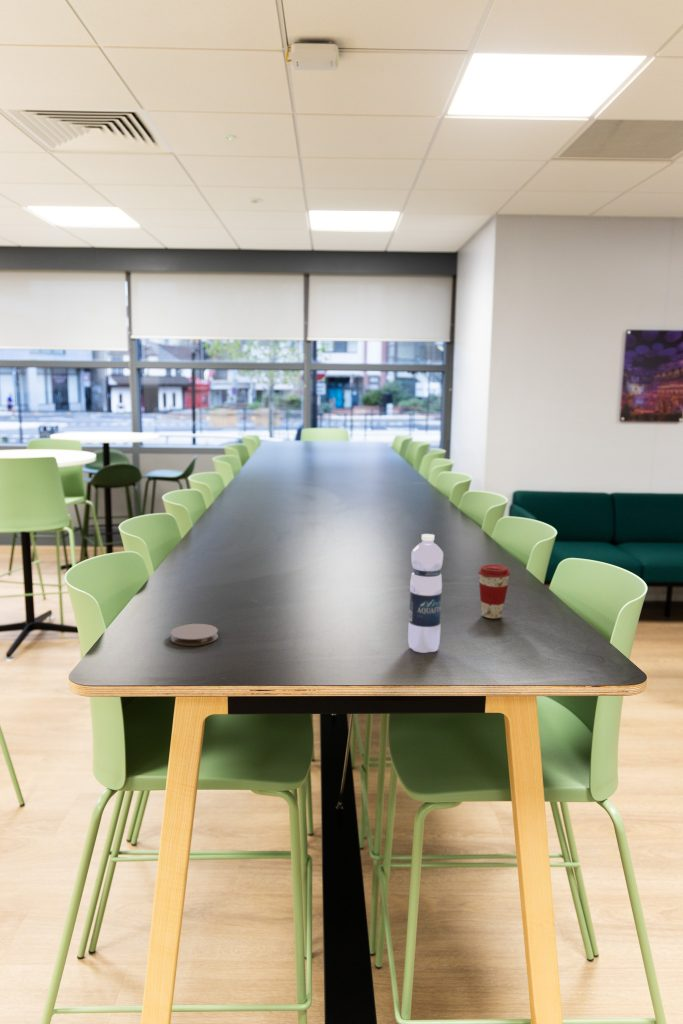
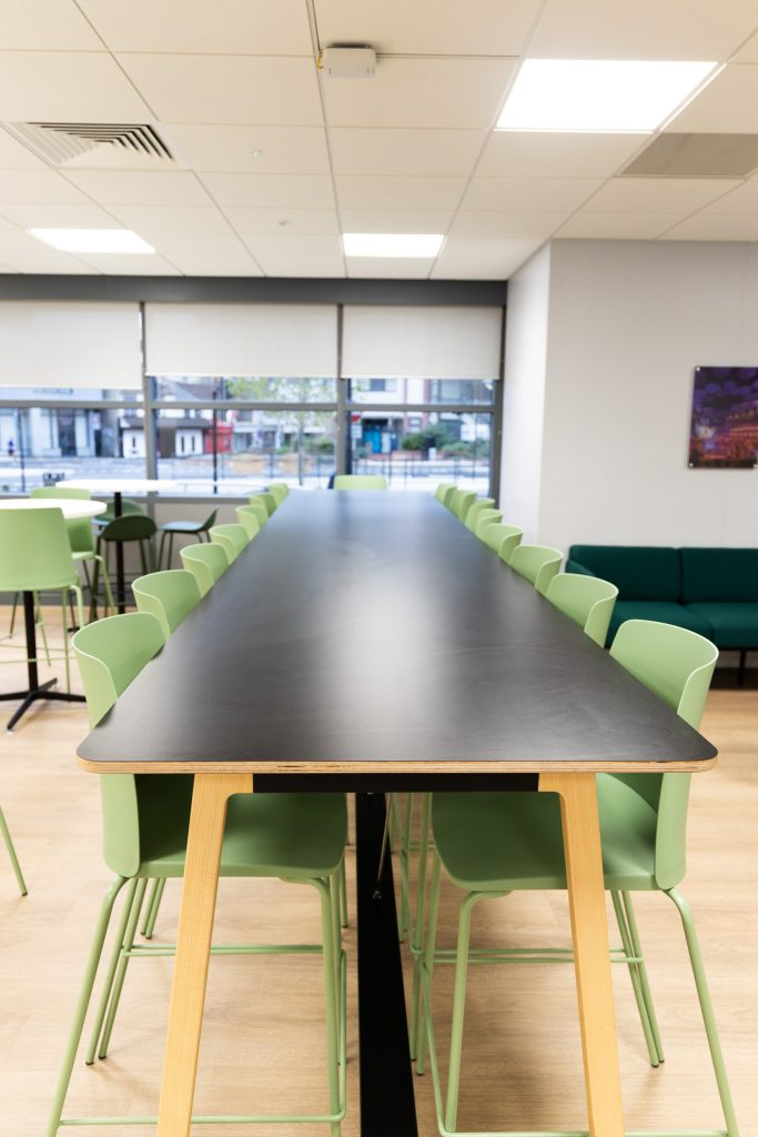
- coffee cup (493, 591)
- coaster (194, 634)
- water bottle (425, 592)
